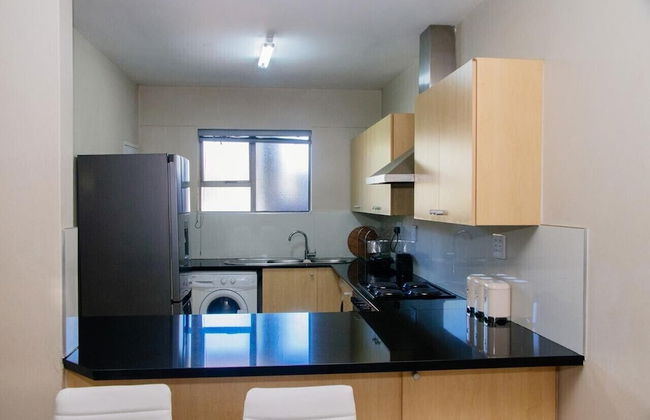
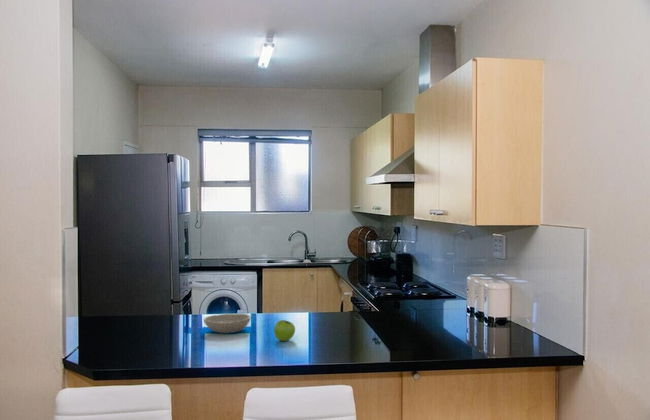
+ fruit (284, 330)
+ bowl (227, 323)
